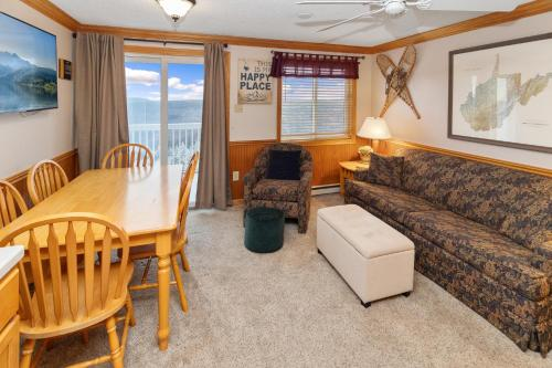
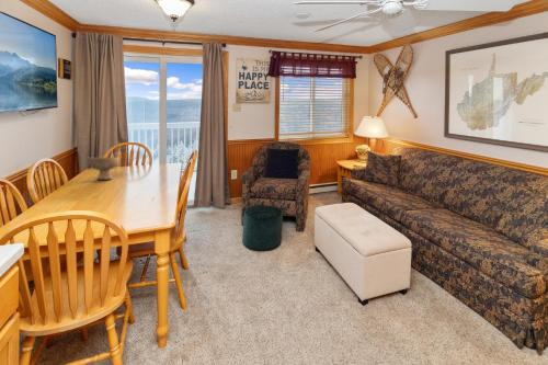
+ bowl (104, 167)
